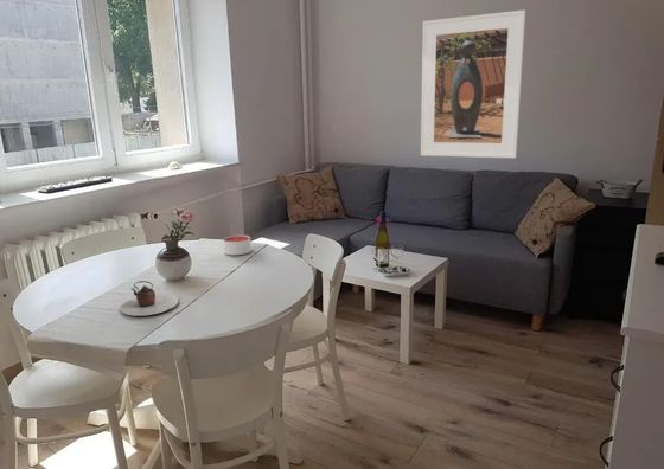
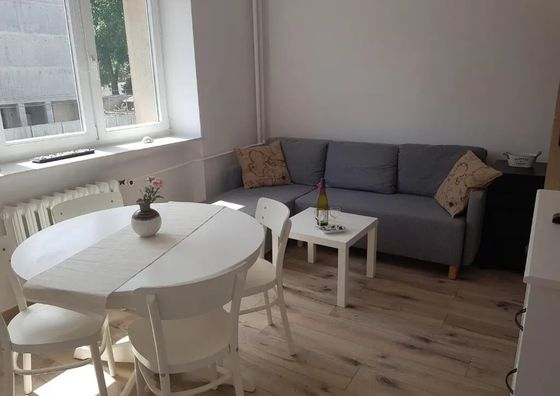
- candle (237, 244)
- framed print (468, 88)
- teapot (148, 291)
